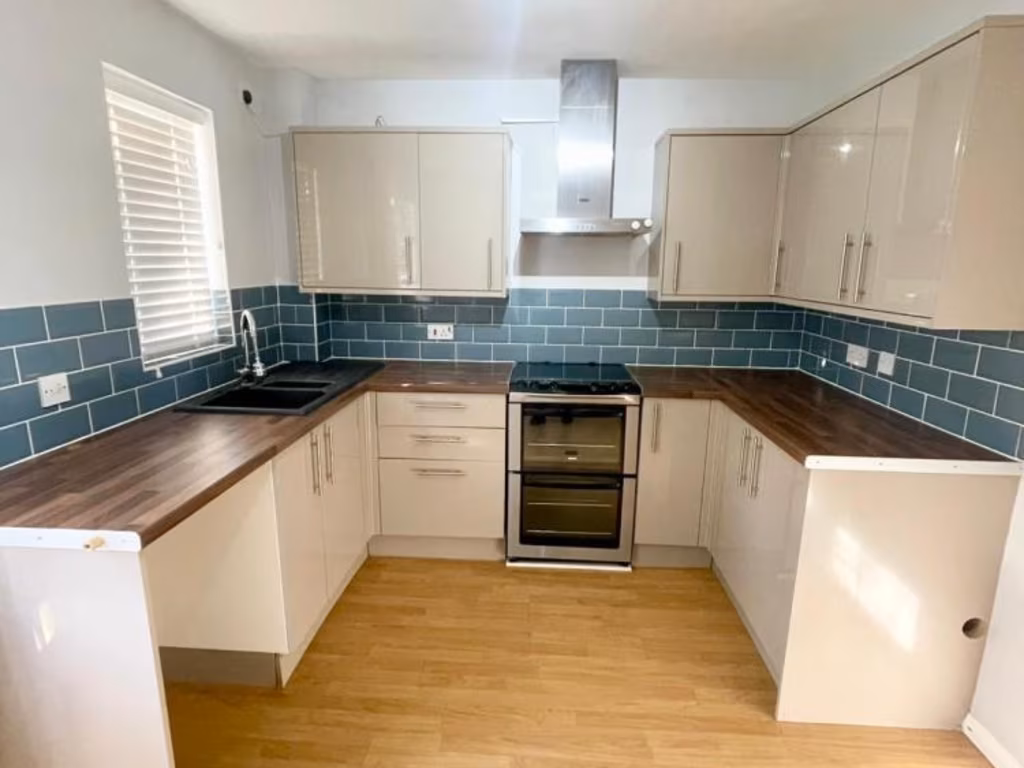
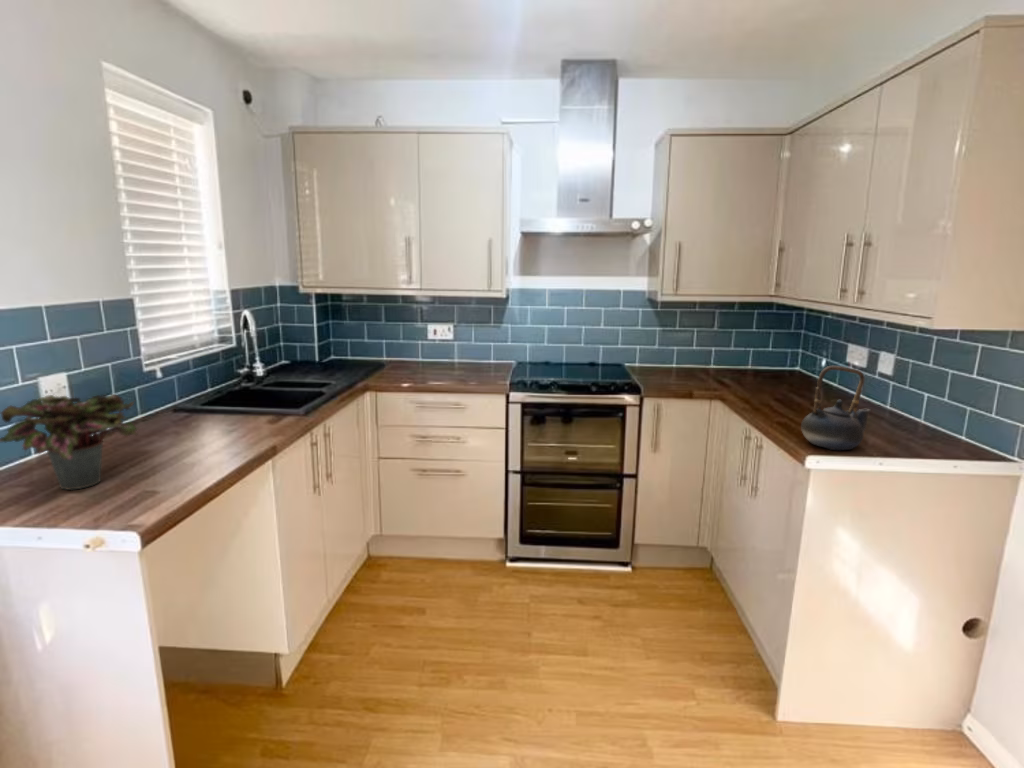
+ potted plant (77, 439)
+ teapot (837, 405)
